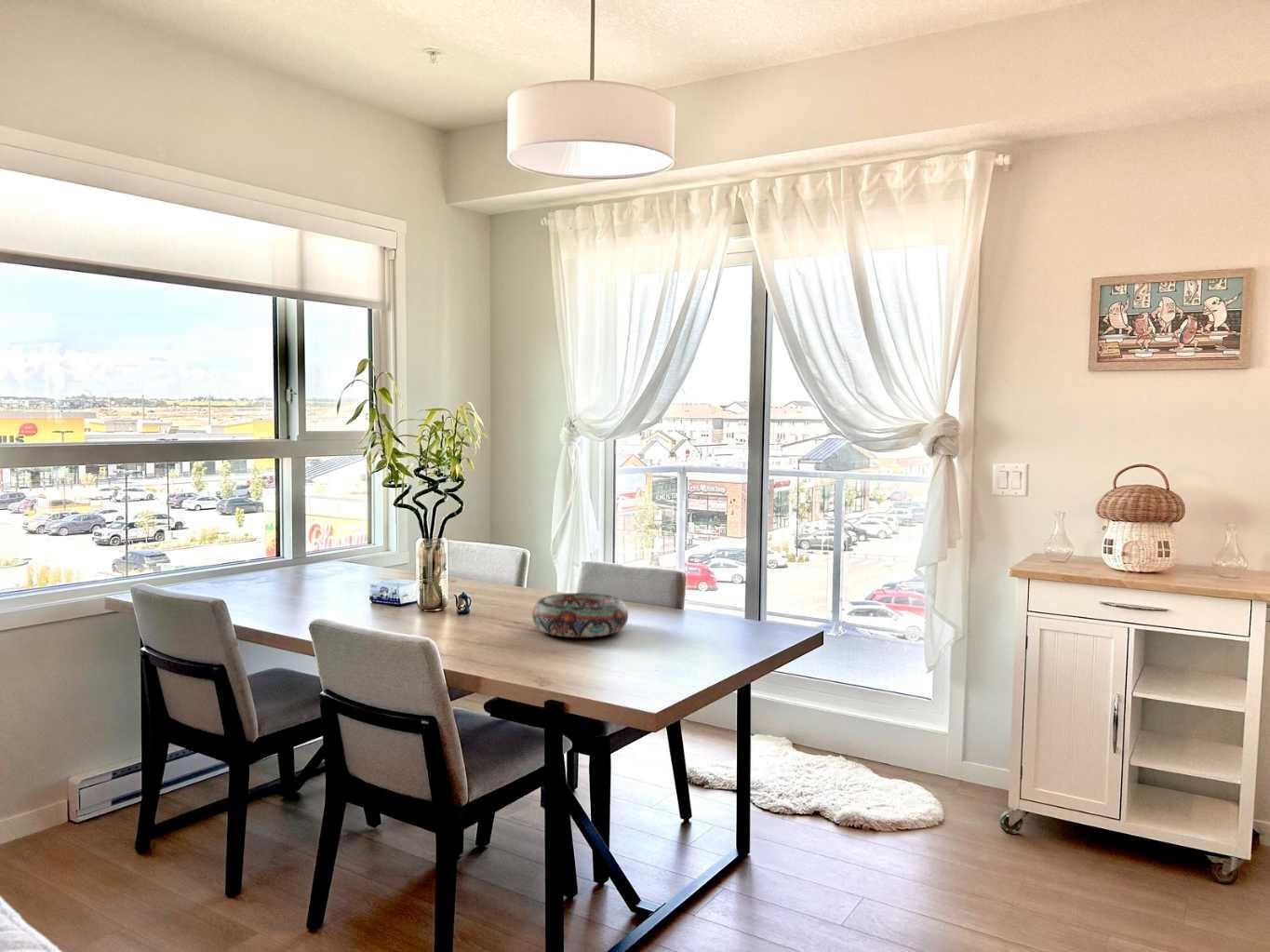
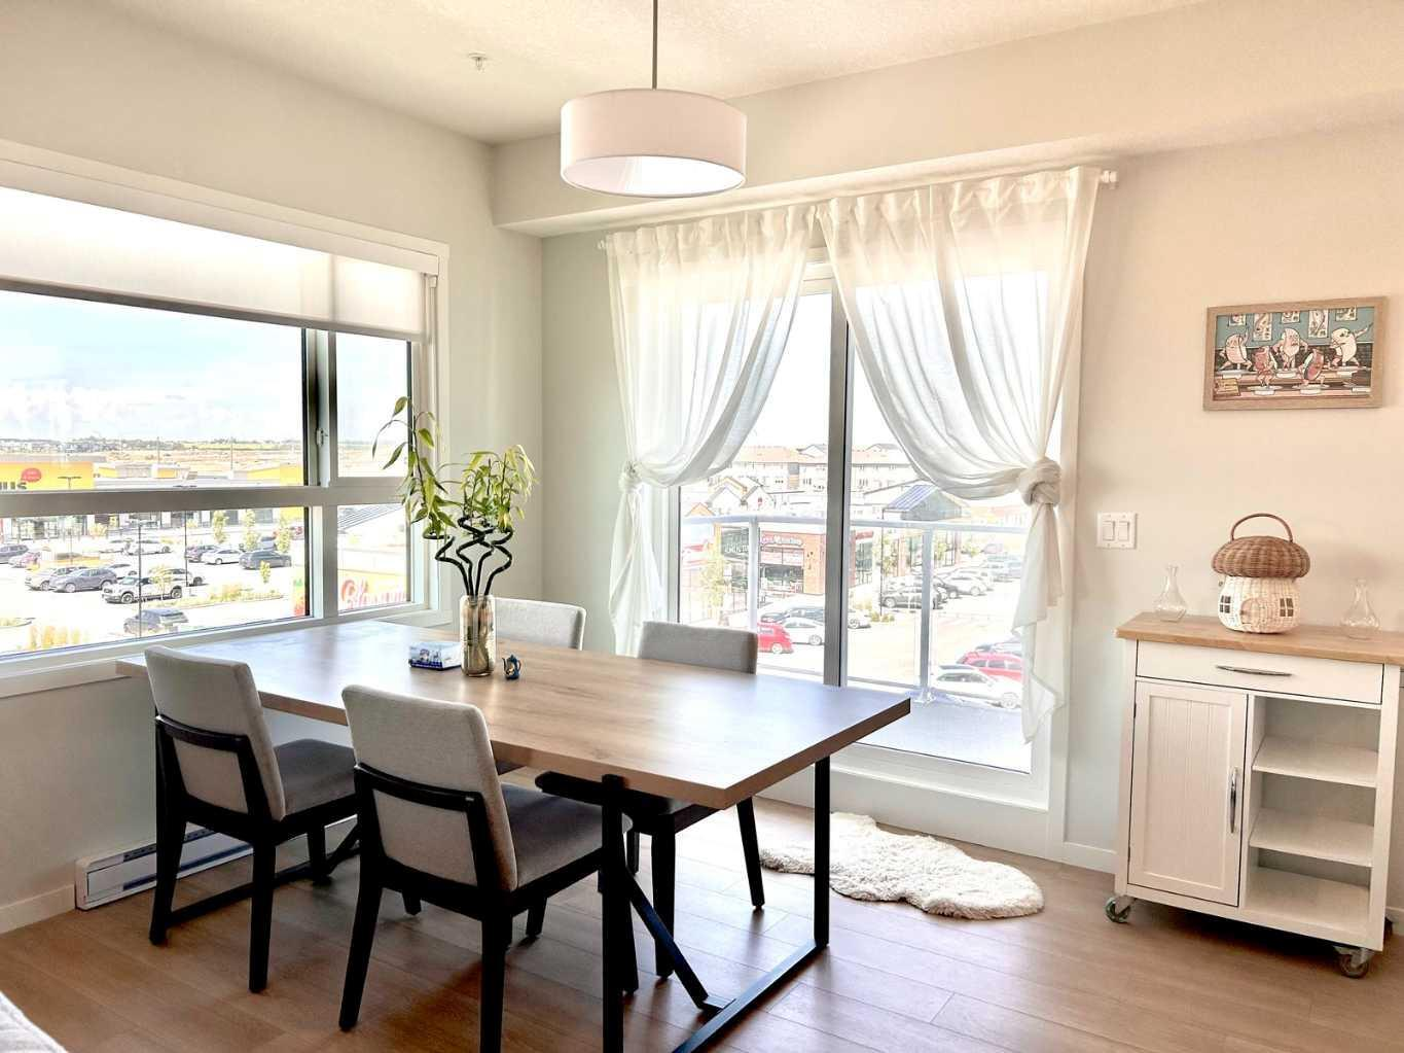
- decorative bowl (580, 615)
